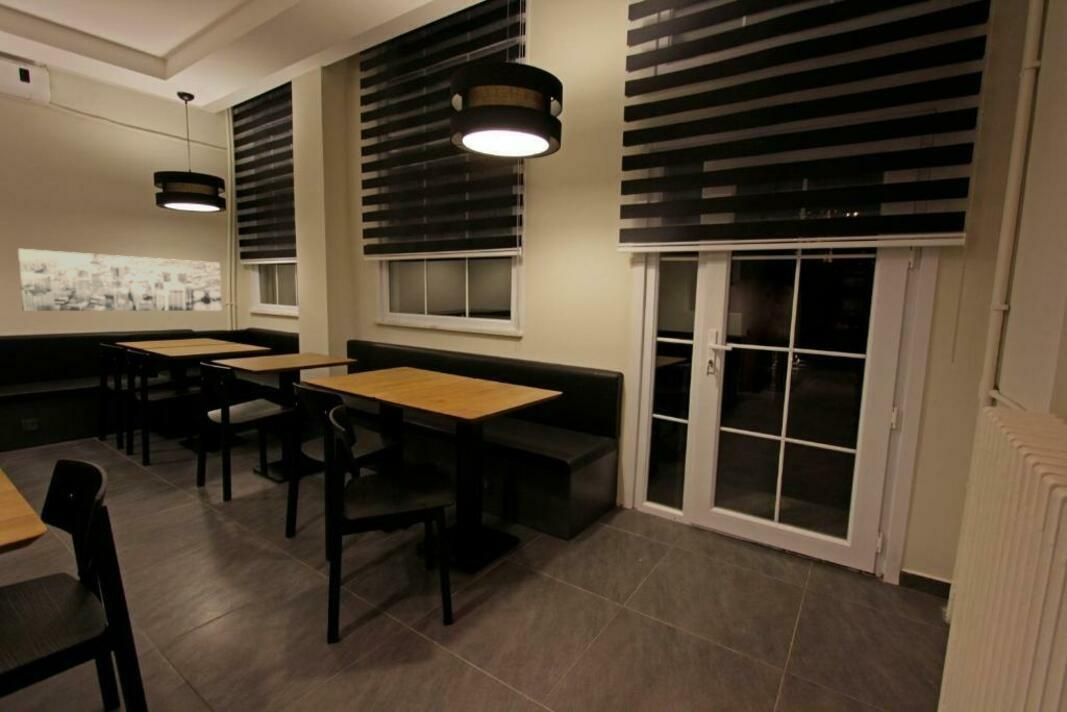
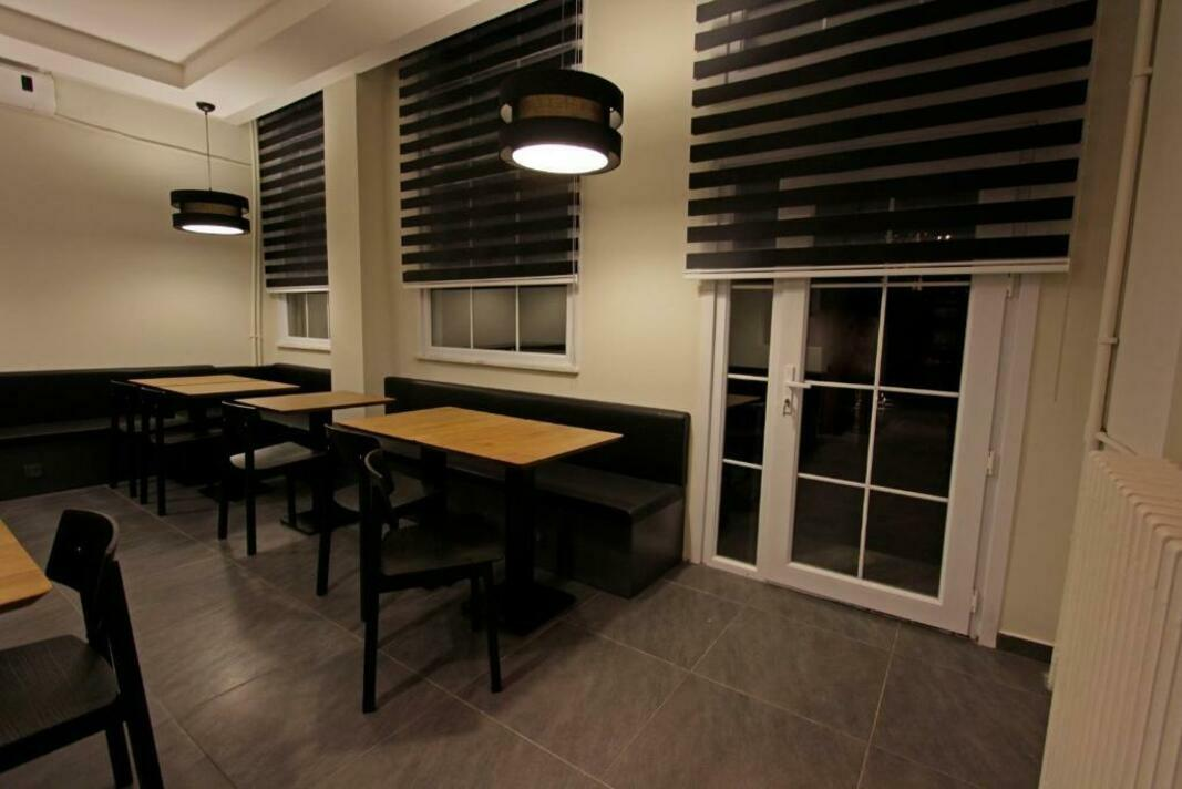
- wall art (133, 283)
